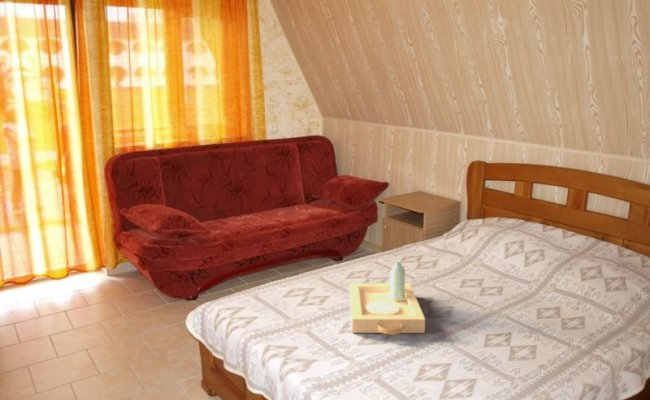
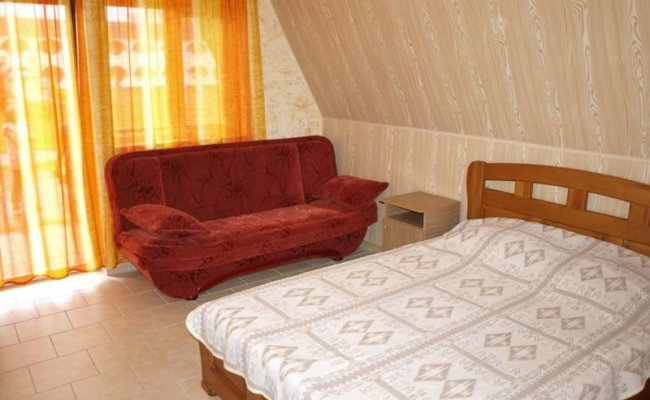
- serving tray (383, 289)
